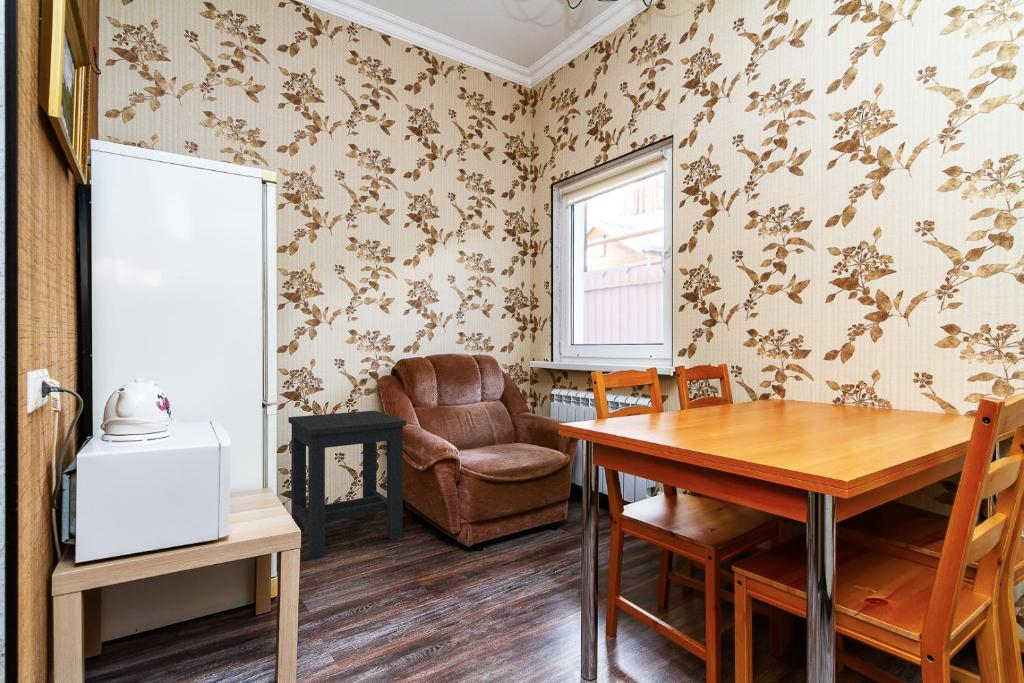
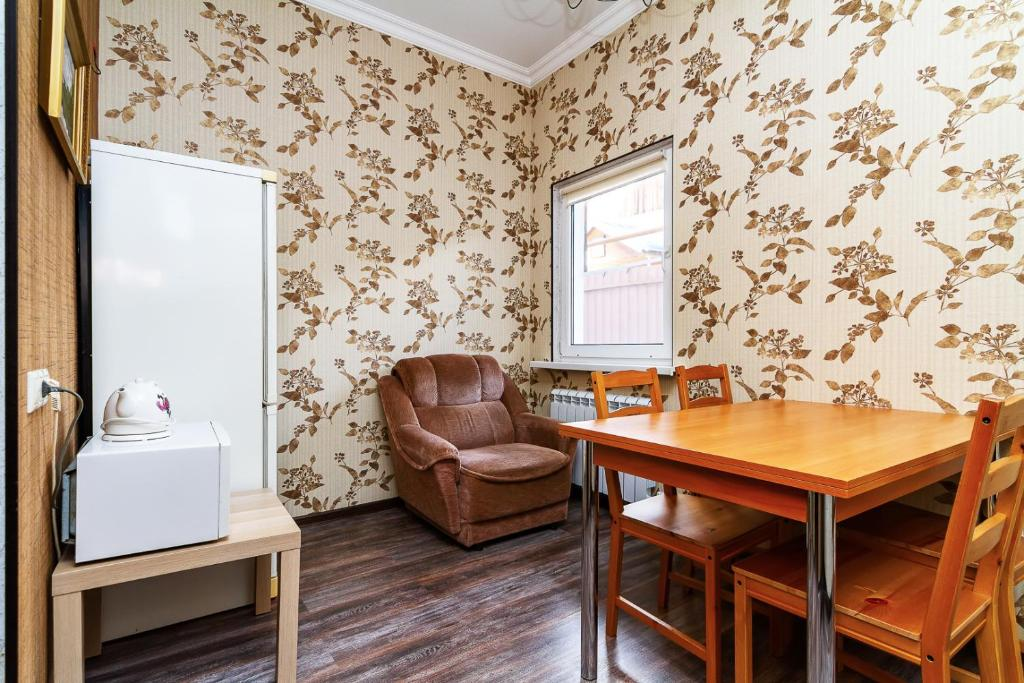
- side table (363, 476)
